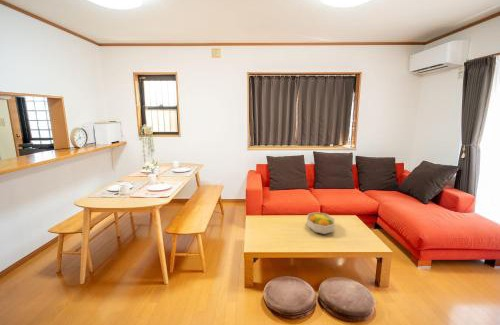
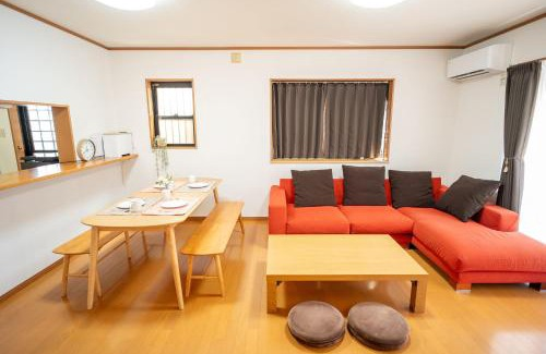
- fruit bowl (320, 221)
